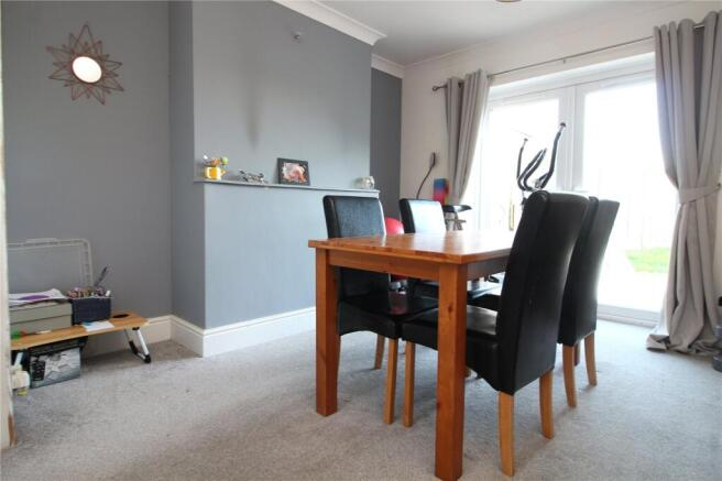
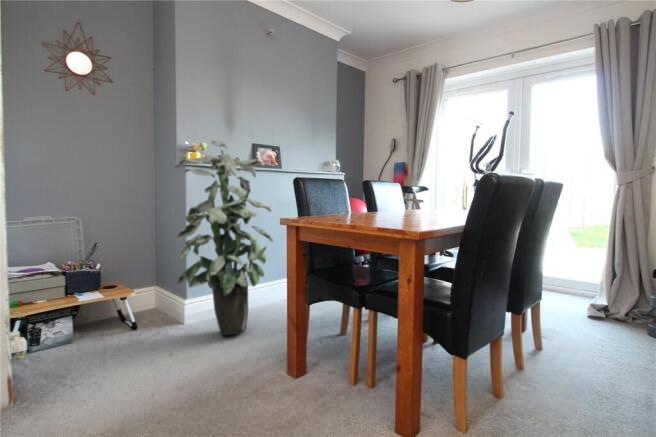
+ indoor plant (223, 238)
